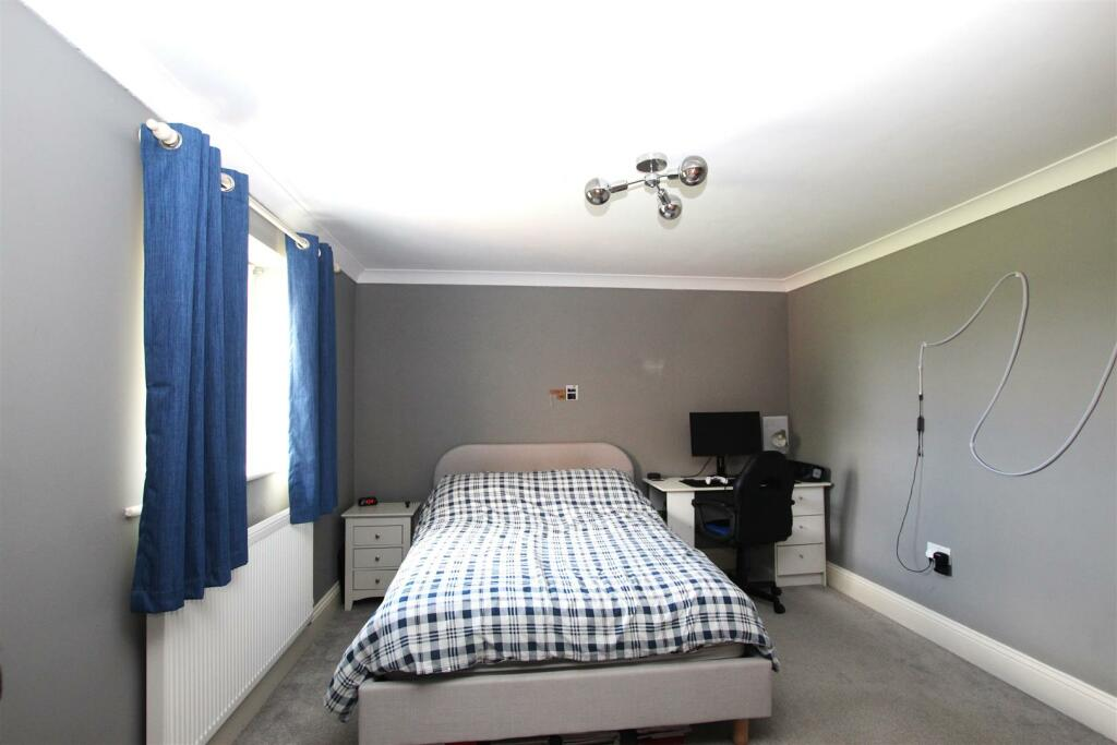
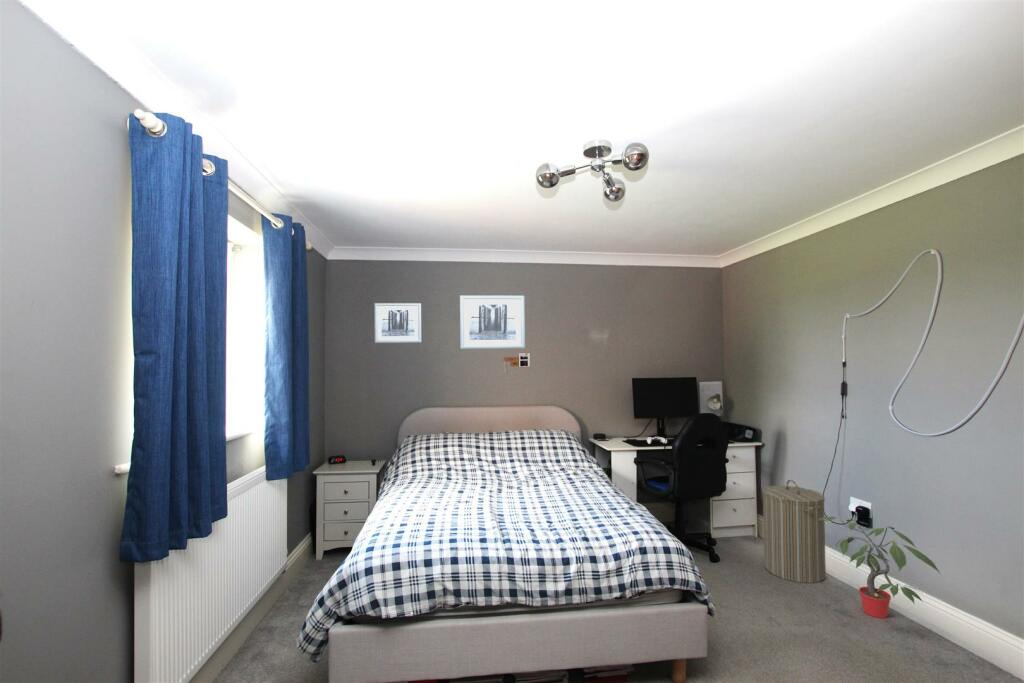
+ wall art (398, 323)
+ wall art (492, 322)
+ potted plant (873, 569)
+ laundry hamper (793, 525)
